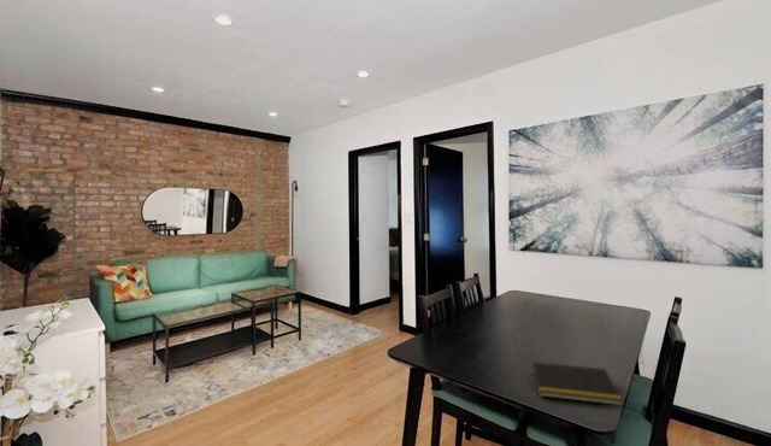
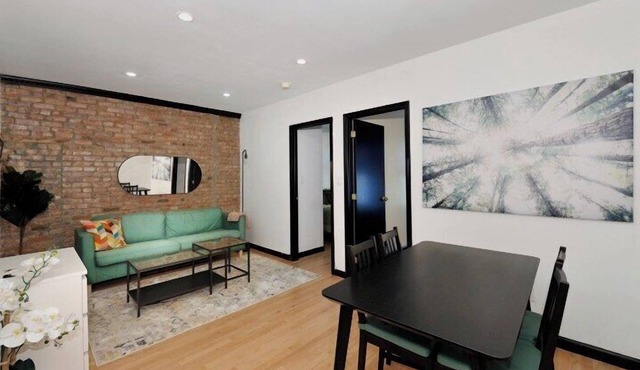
- notepad (573, 381)
